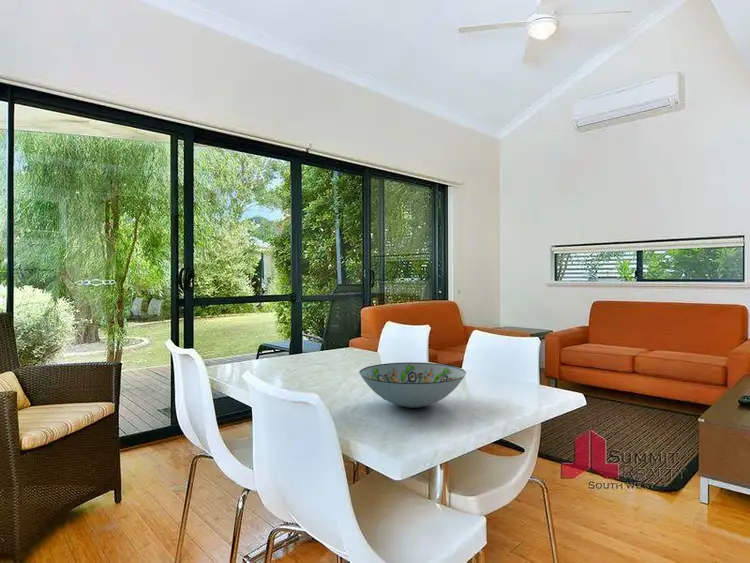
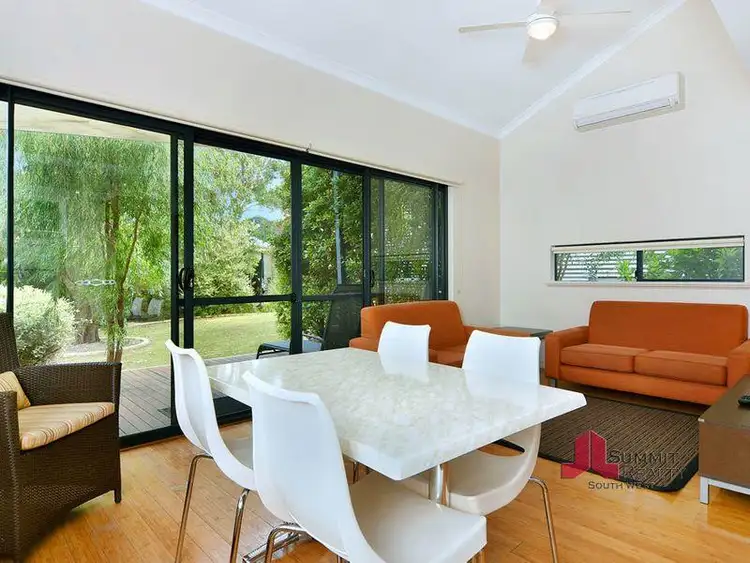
- decorative bowl (412, 387)
